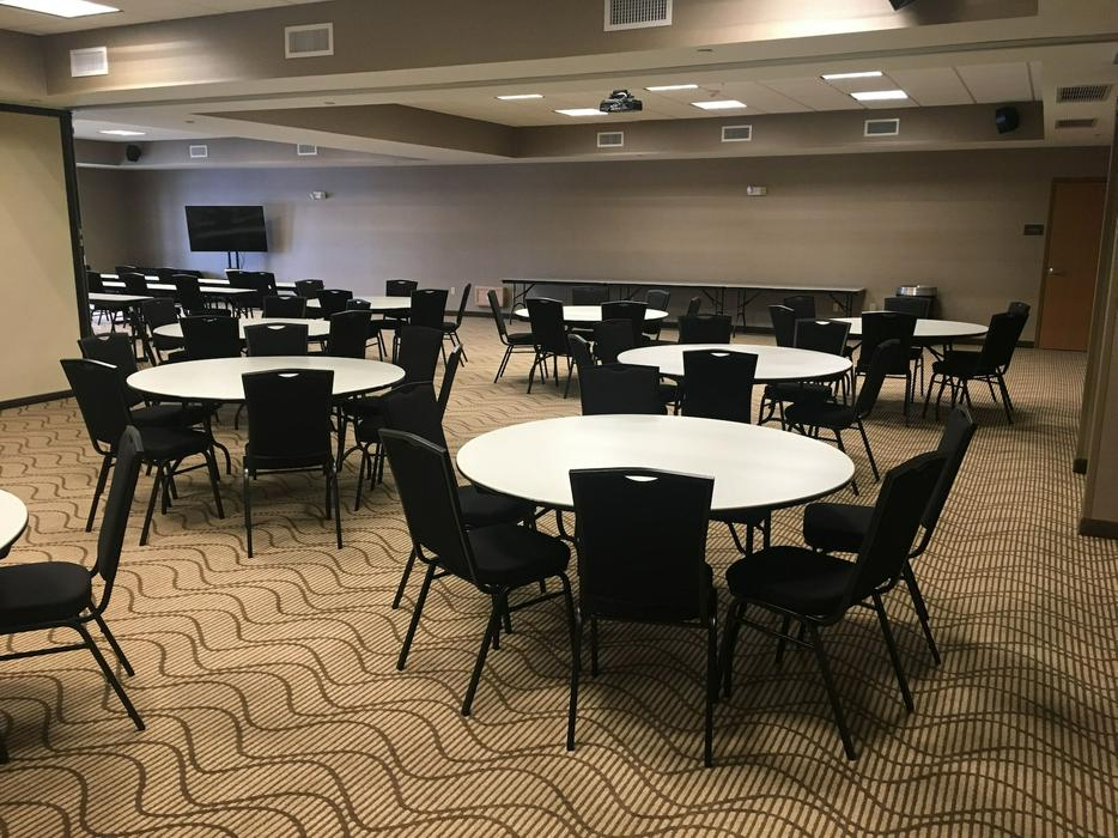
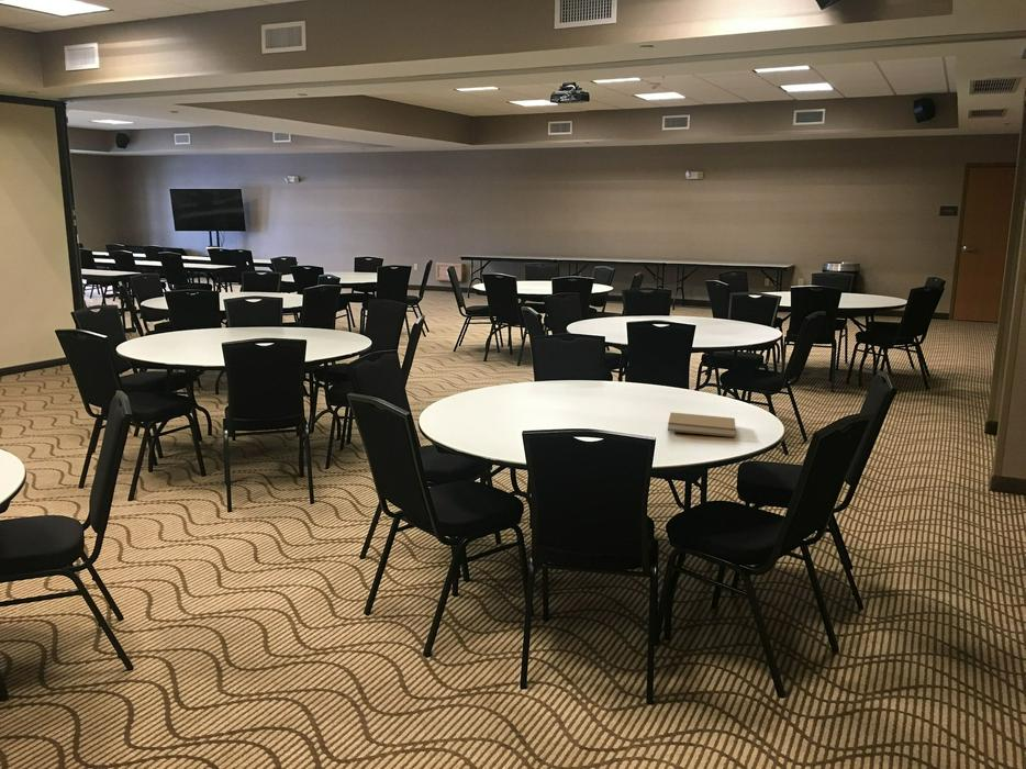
+ book (701, 424)
